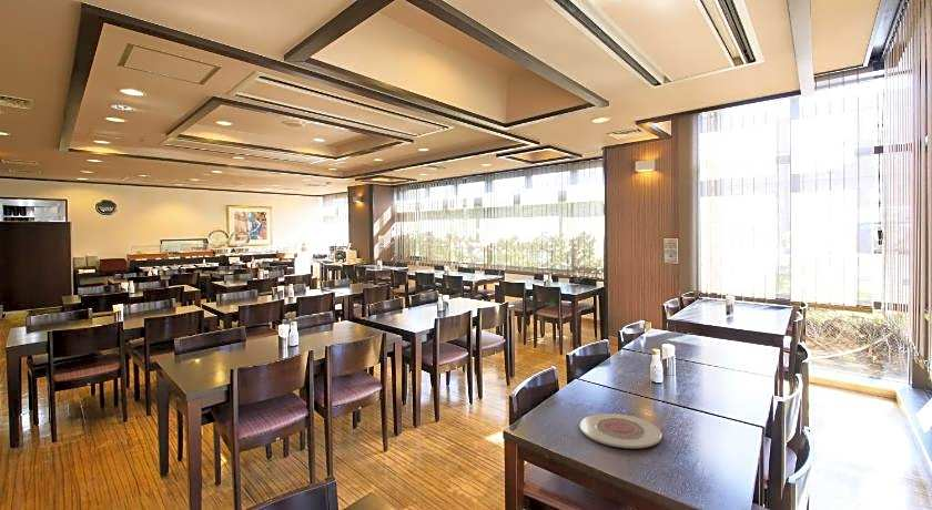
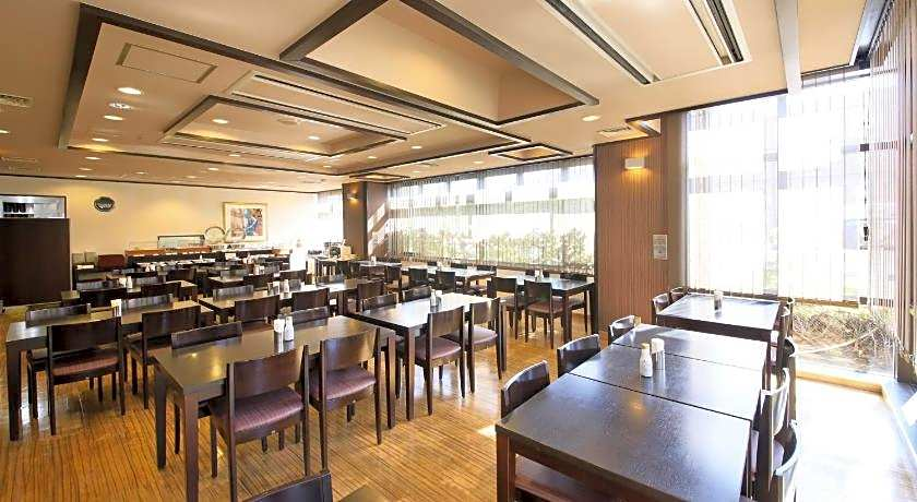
- plate (619, 428)
